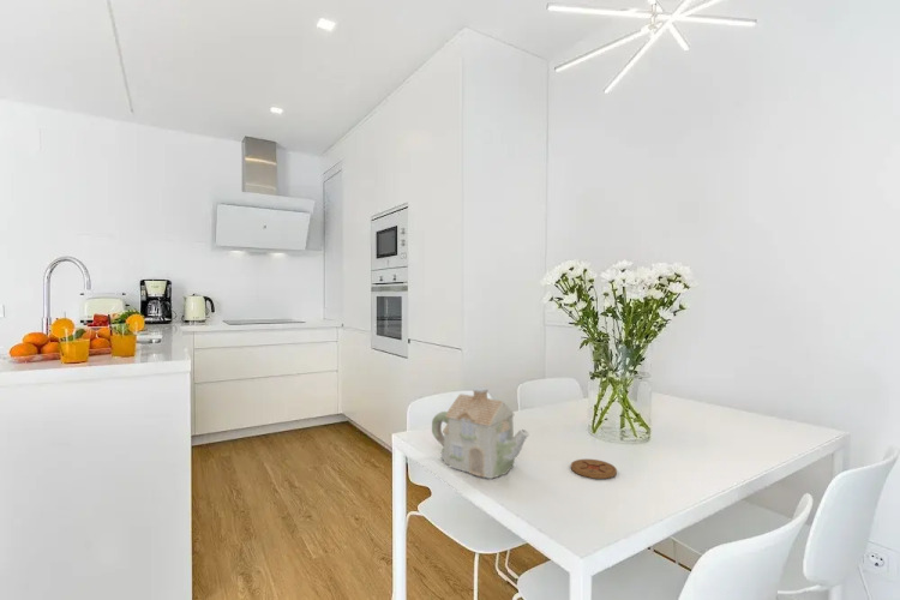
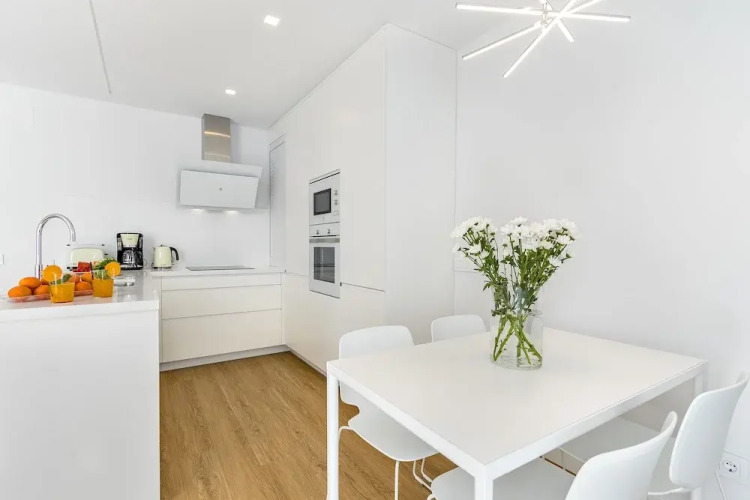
- coaster (593, 468)
- teapot (478, 426)
